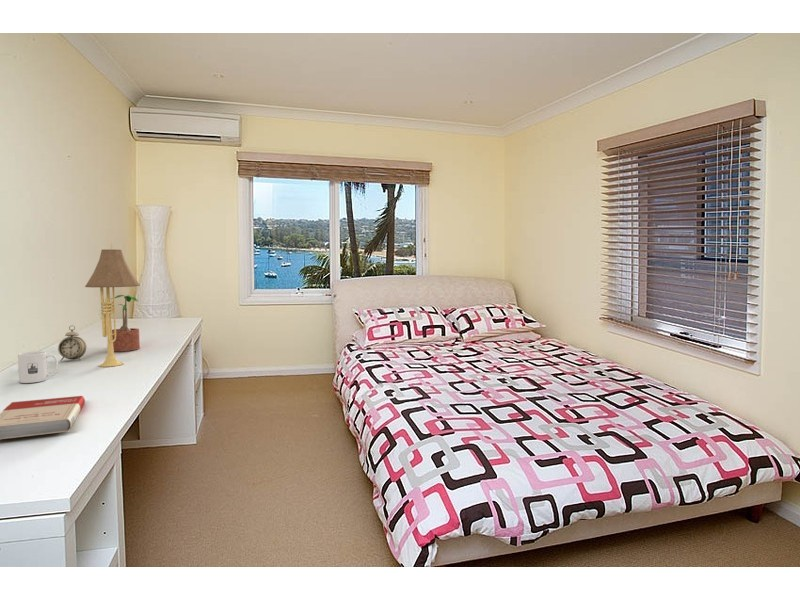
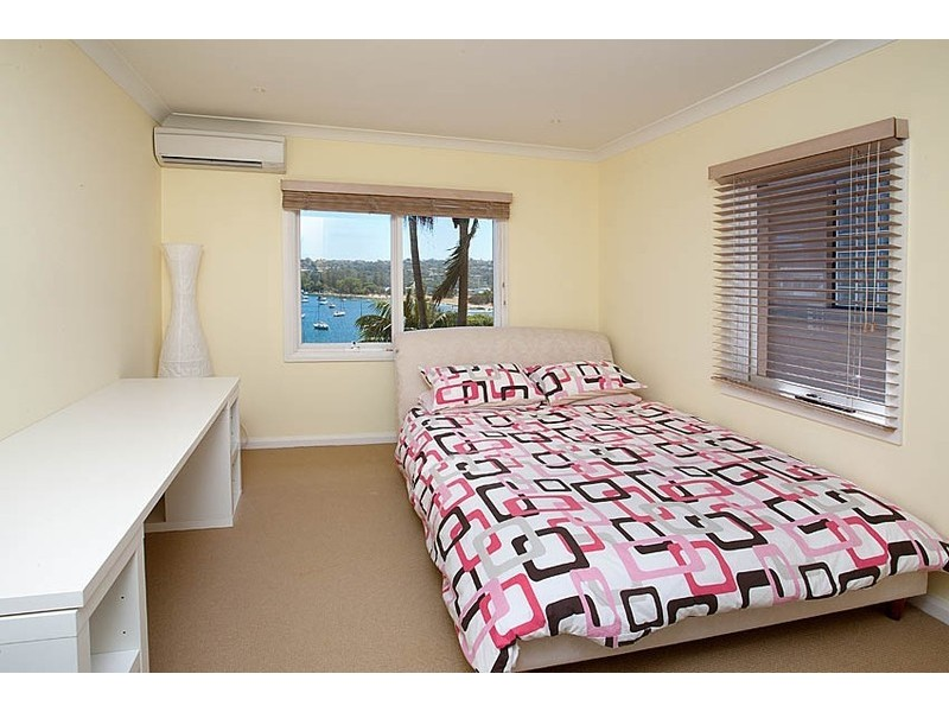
- mug (38, 366)
- table lamp (113, 303)
- book (40, 415)
- potted plant (125, 321)
- alarm clock (71, 342)
